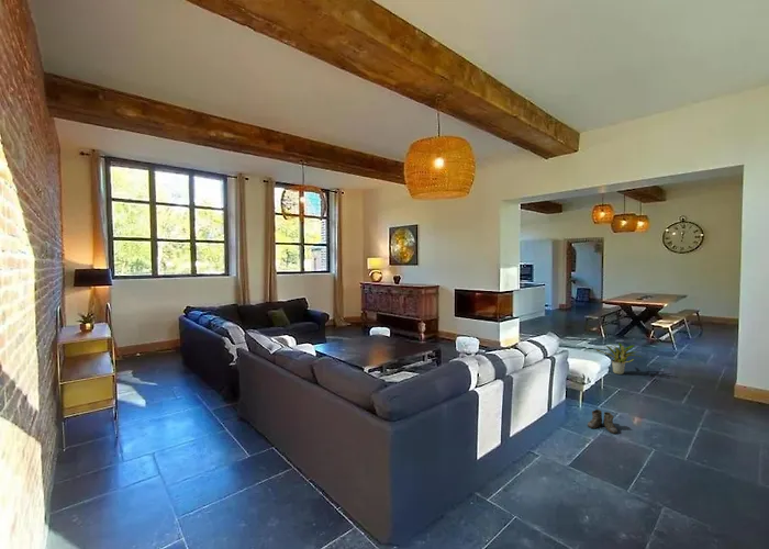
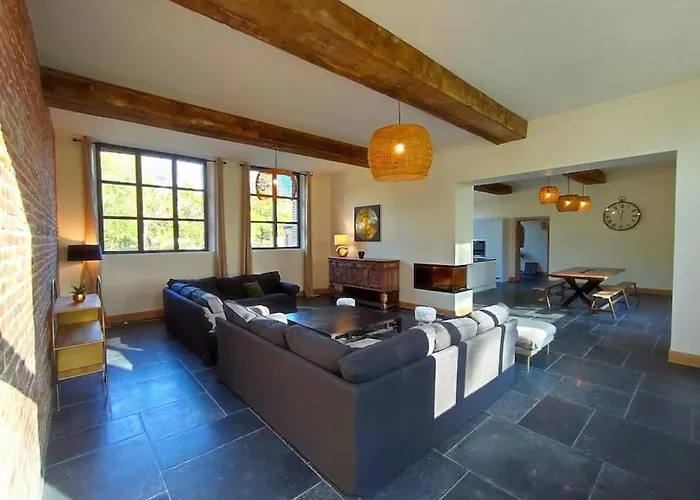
- boots (601, 419)
- potted plant (621, 358)
